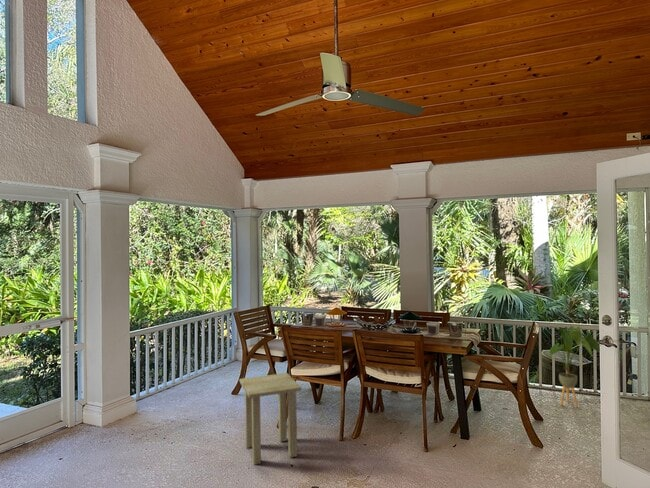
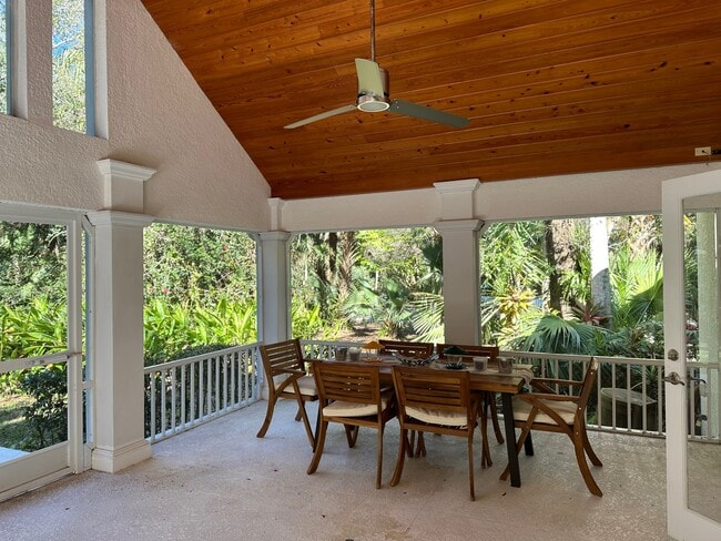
- side table (279, 416)
- house plant (570, 365)
